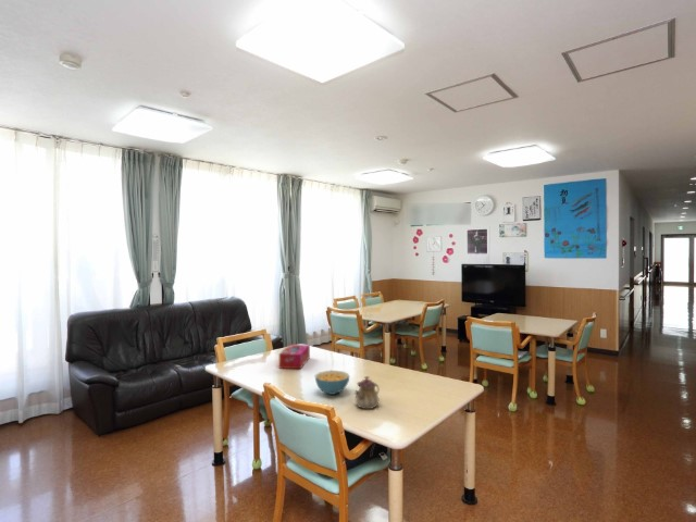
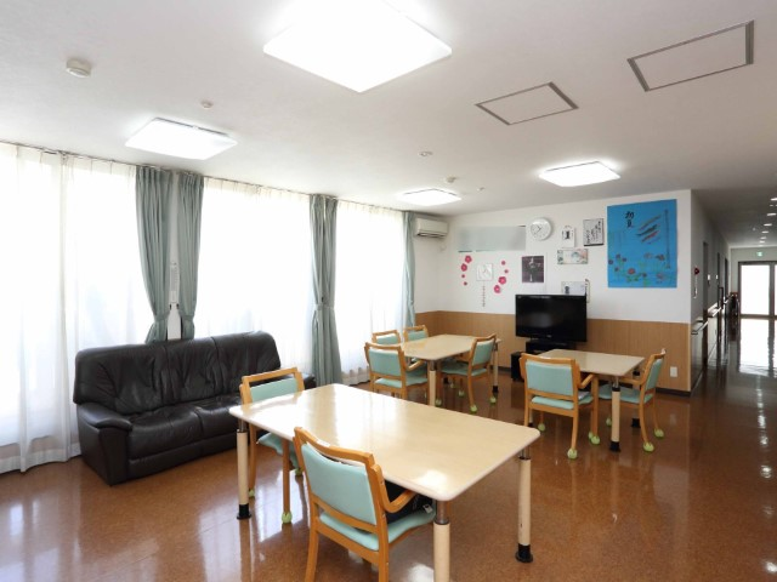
- tissue box (295, 356)
- cereal bowl (332, 384)
- teapot (368, 389)
